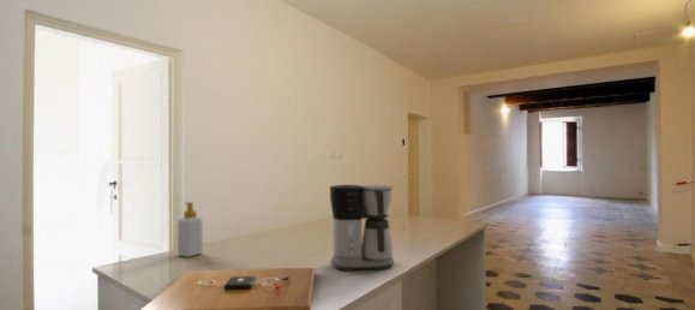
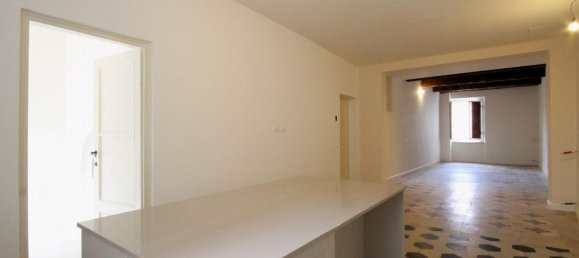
- soap bottle (190, 228)
- coffee maker (360, 225)
- cutting board (240, 285)
